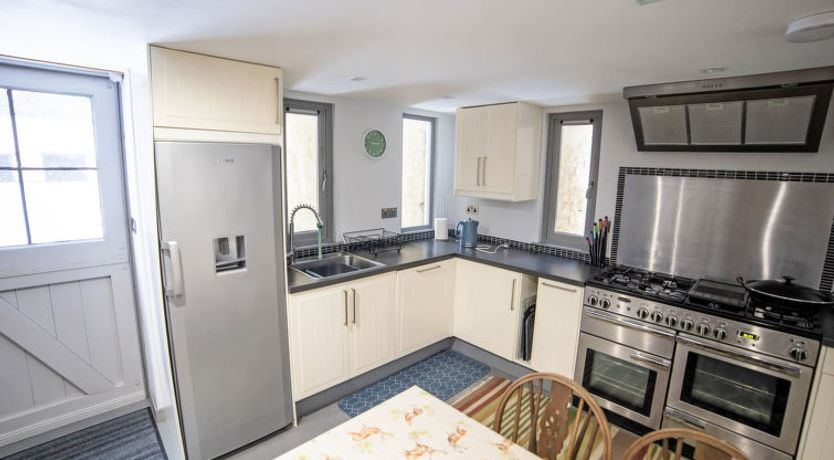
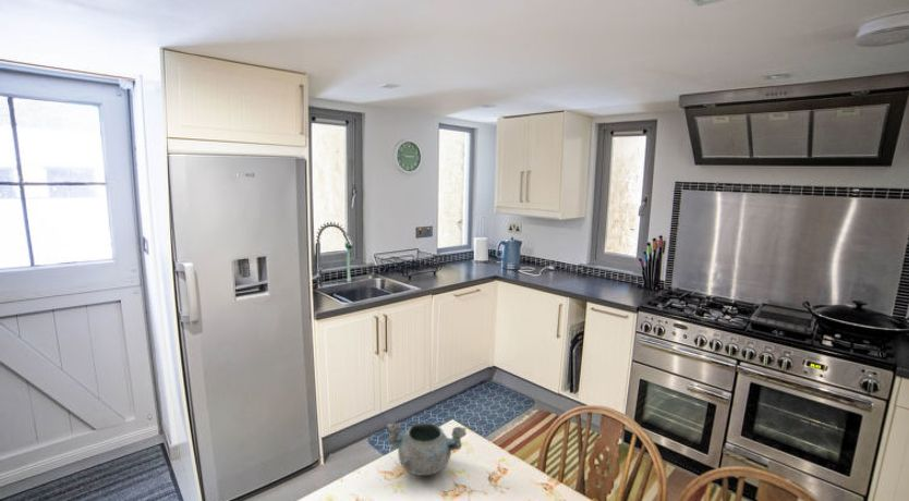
+ decorative bowl (425, 444)
